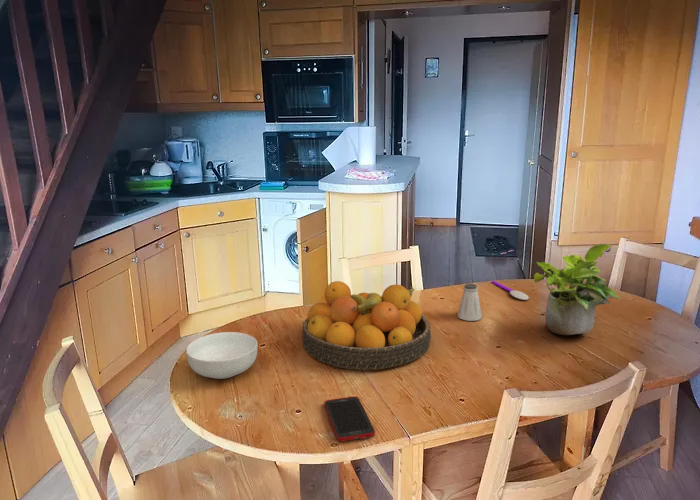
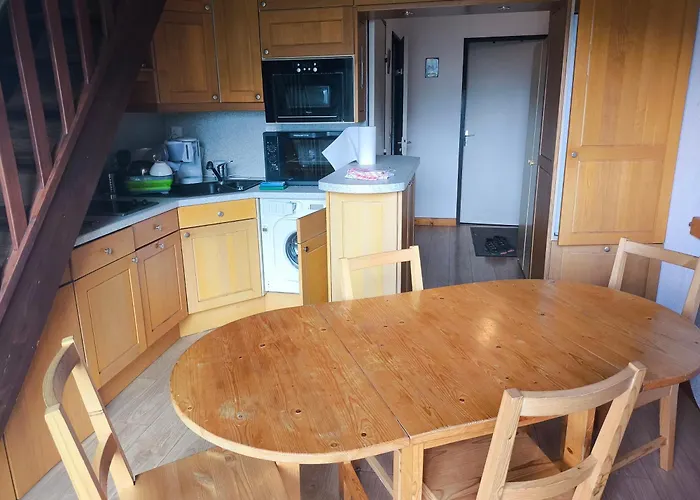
- cereal bowl (223, 358)
- fruit bowl (366, 314)
- saltshaker (470, 300)
- cell phone (348, 417)
- potted plant (576, 293)
- spoon (508, 289)
